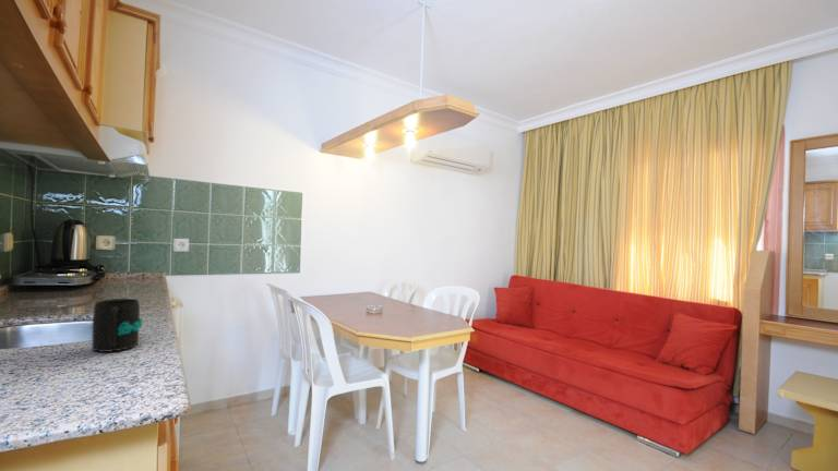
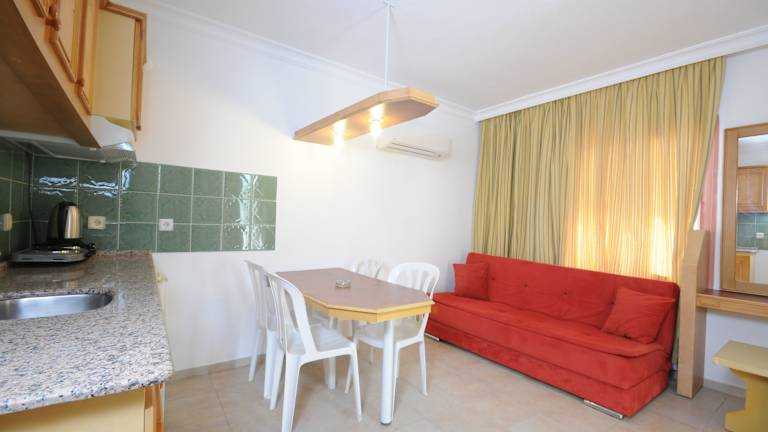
- mug (117, 326)
